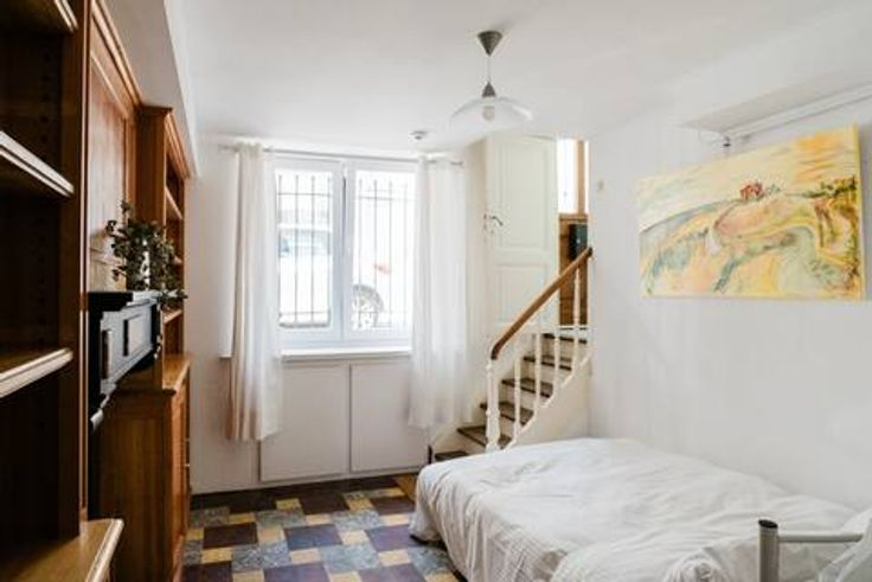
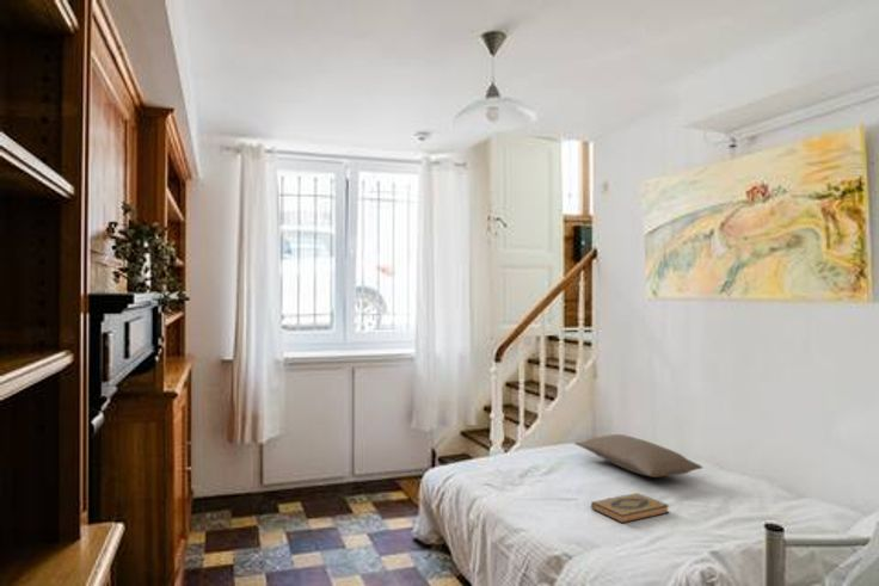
+ pillow (634, 455)
+ hardback book (629, 506)
